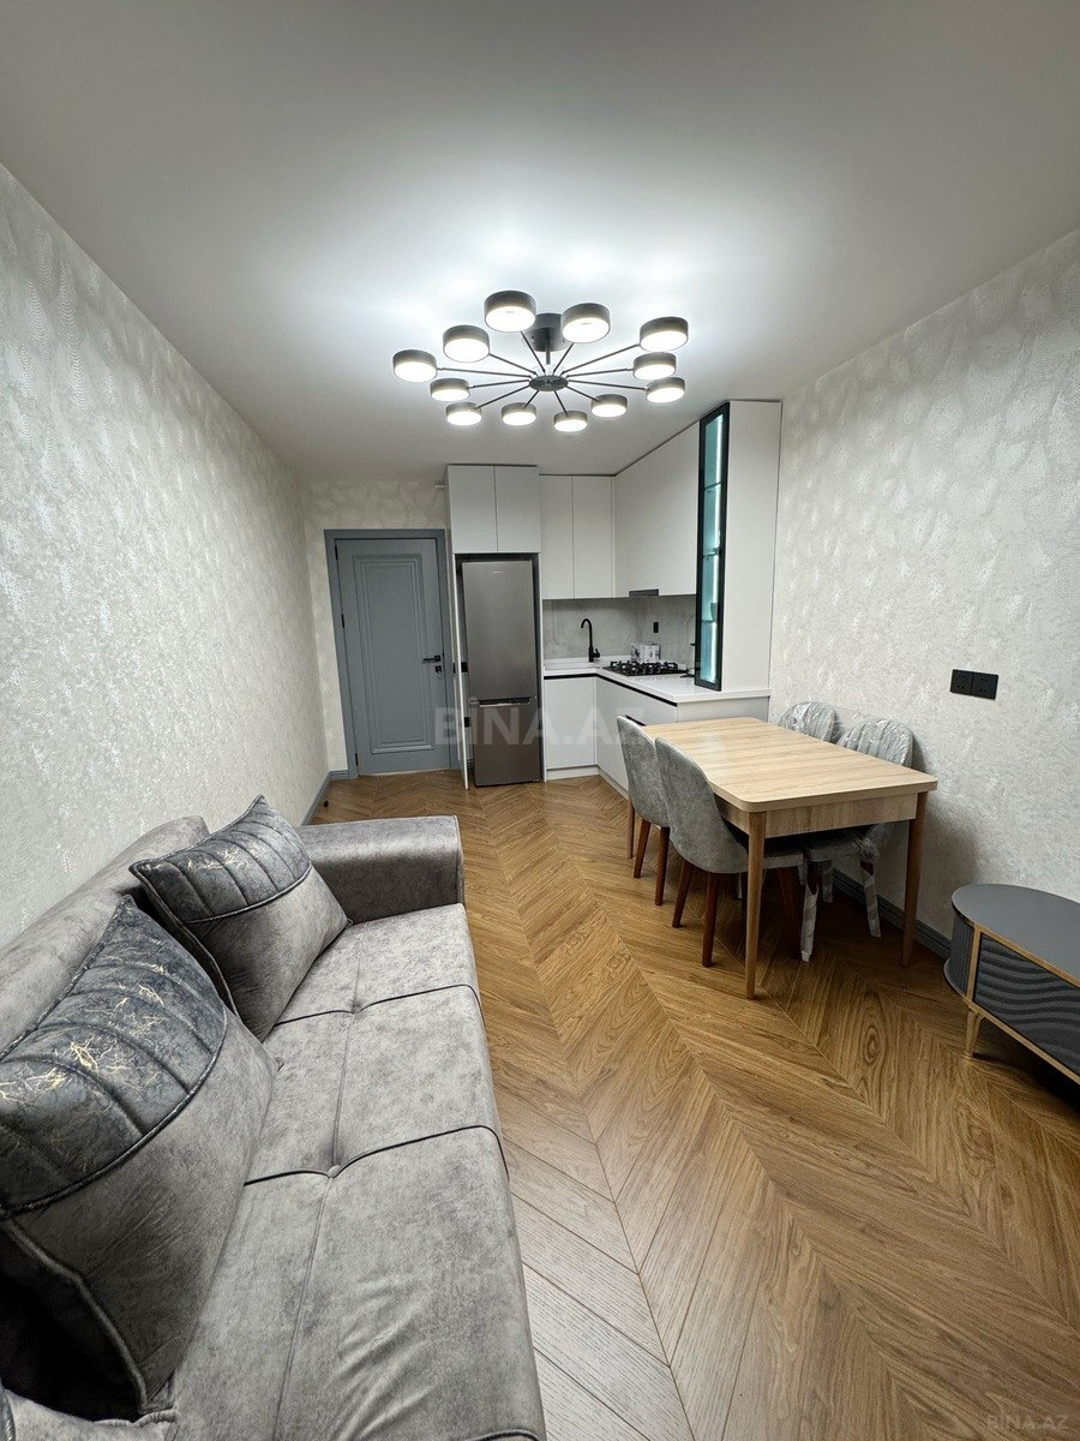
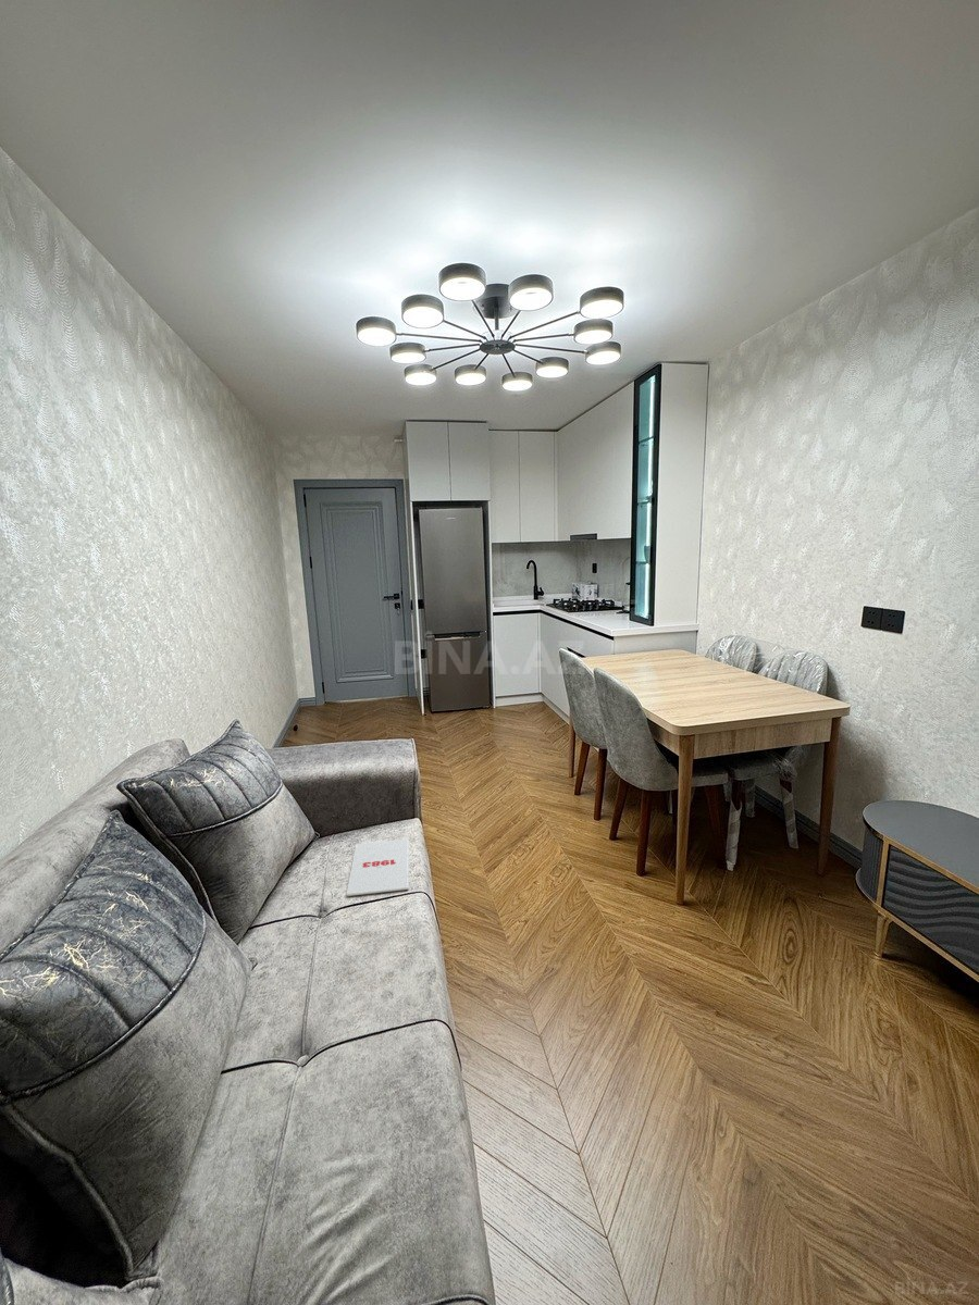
+ magazine (380, 865)
